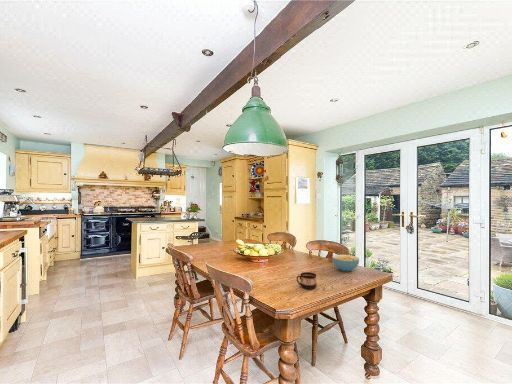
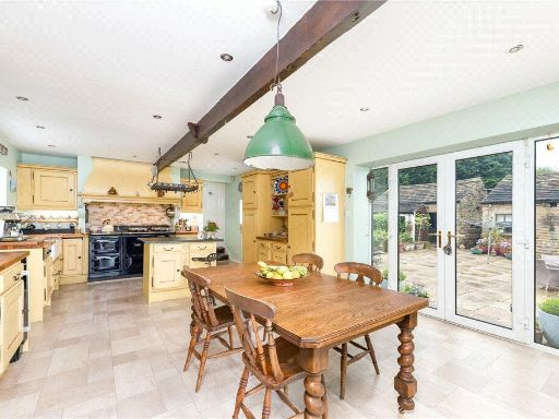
- cereal bowl (345, 263)
- cup (307, 280)
